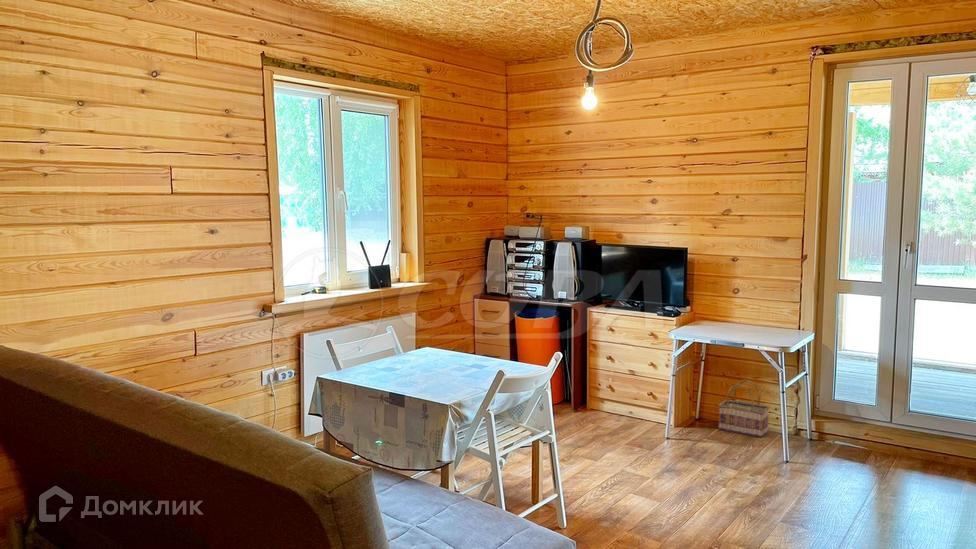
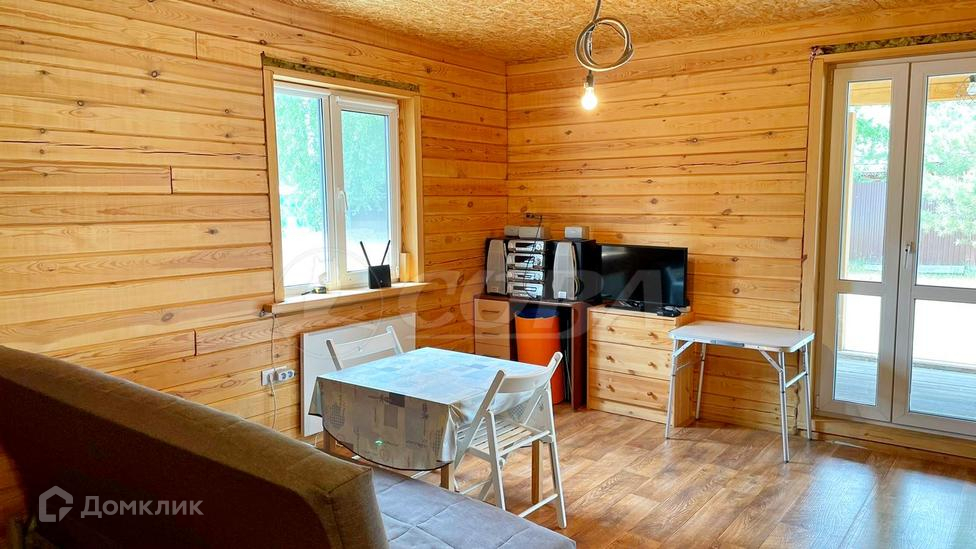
- basket (743, 406)
